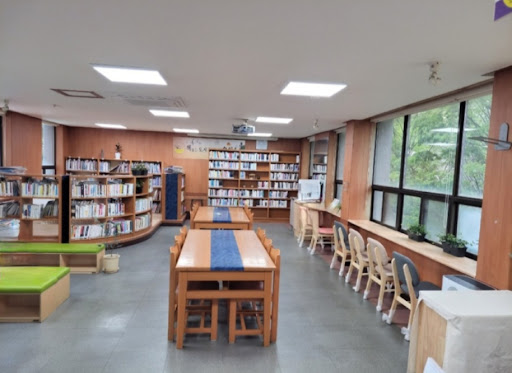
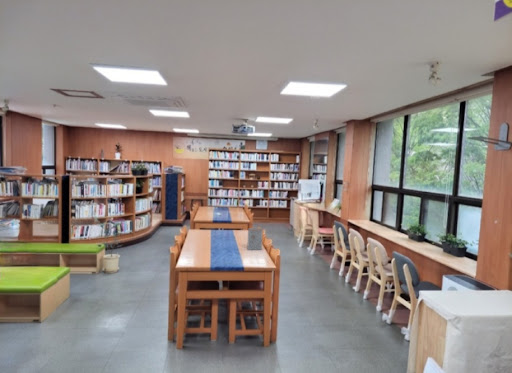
+ book (254, 239)
